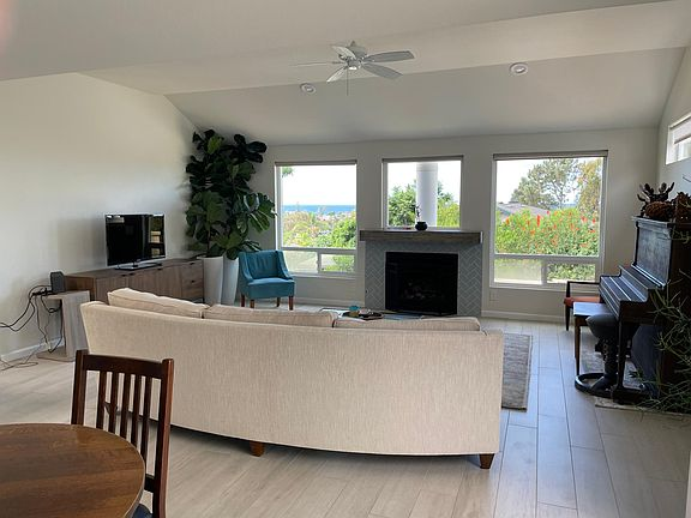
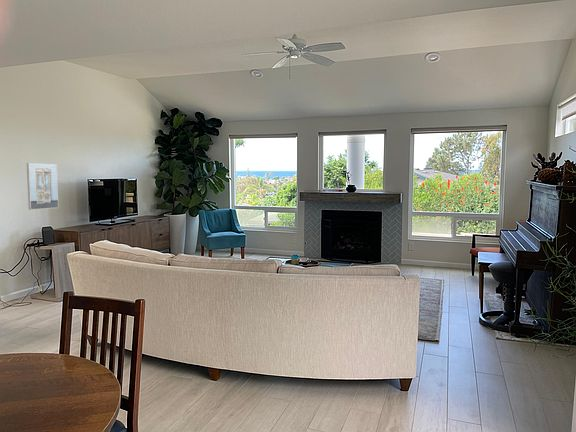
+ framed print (43, 186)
